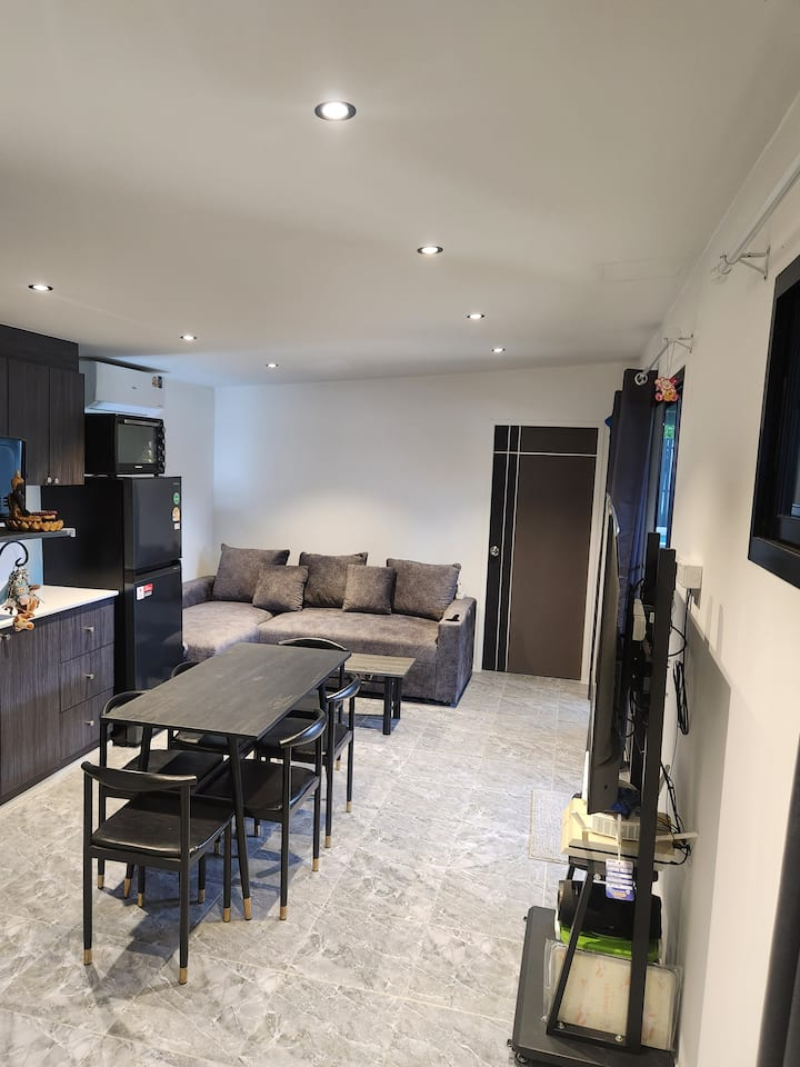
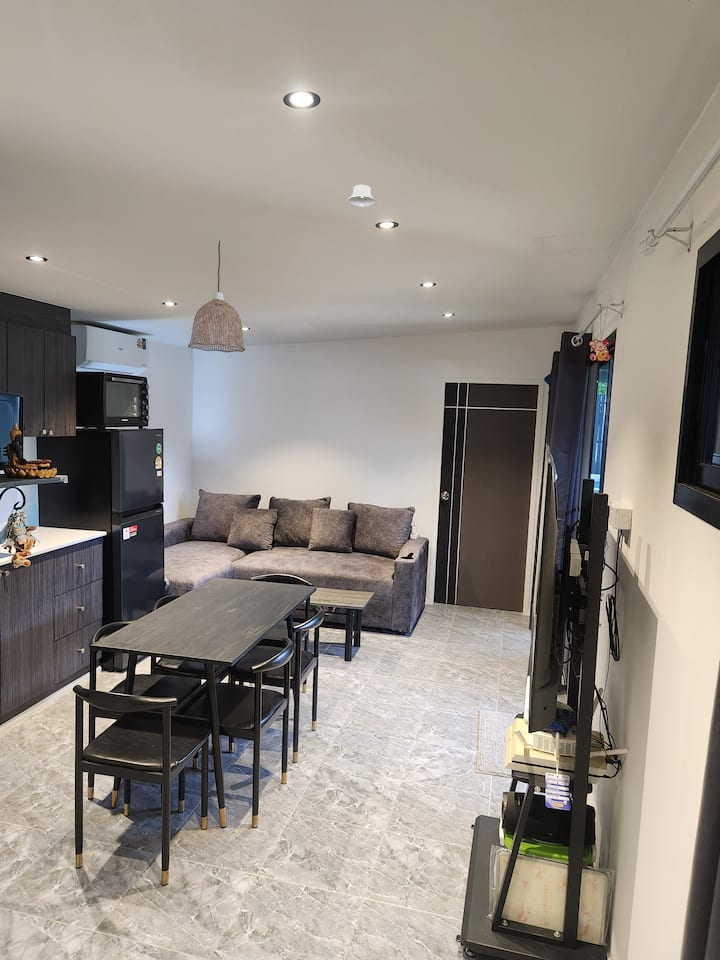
+ recessed light (362, 195)
+ pendant lamp (218, 295)
